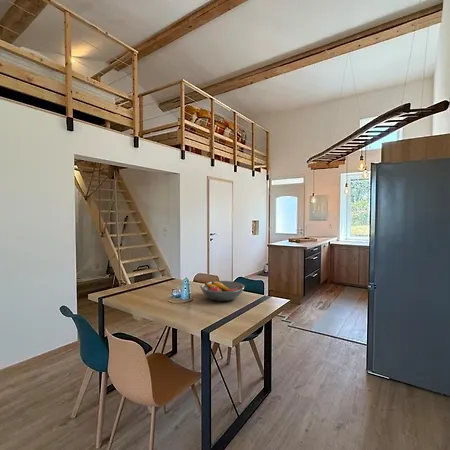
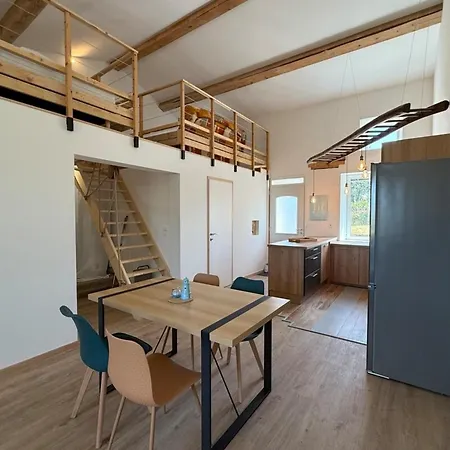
- fruit bowl (222, 290)
